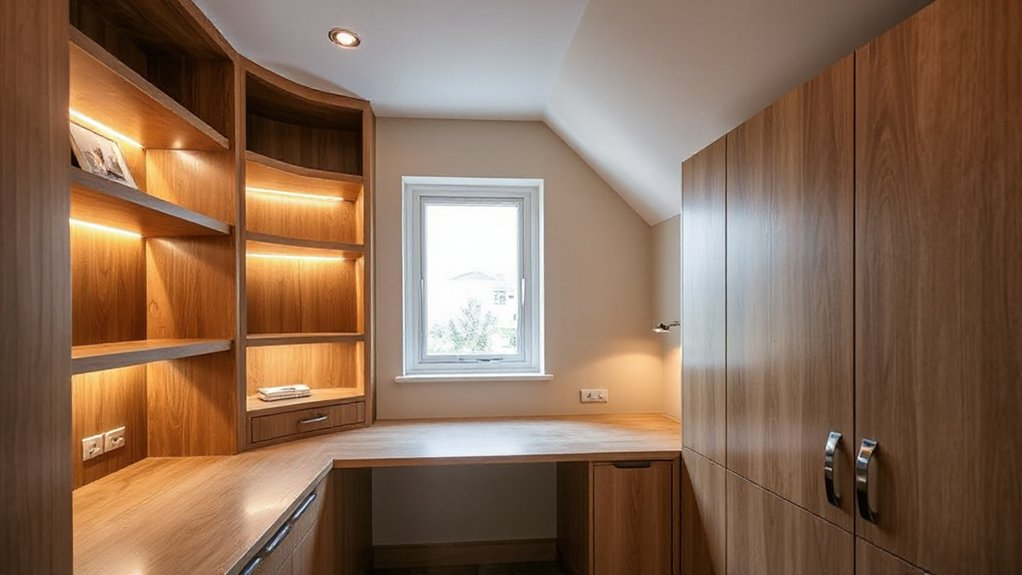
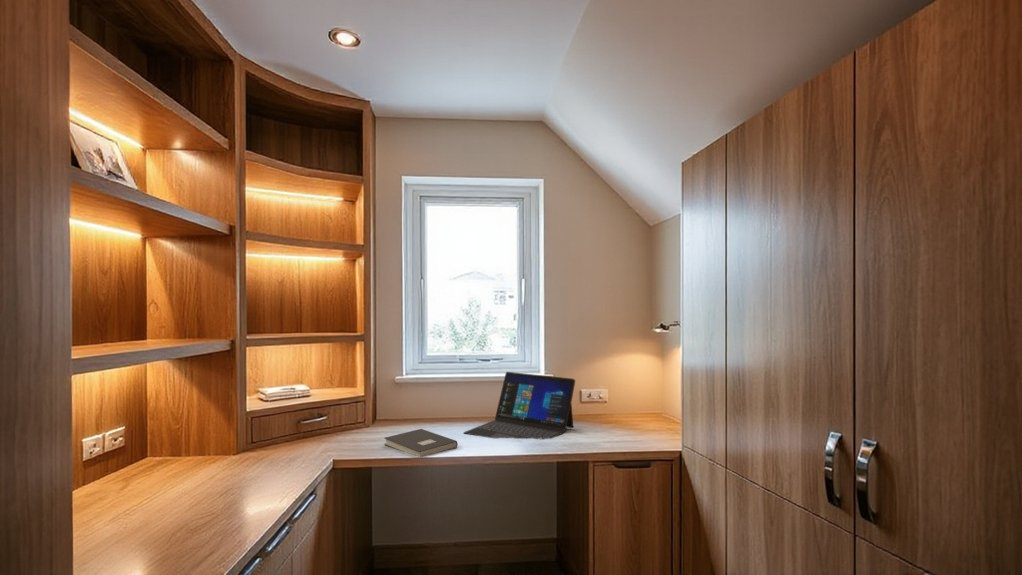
+ book (420, 442)
+ laptop (520, 405)
